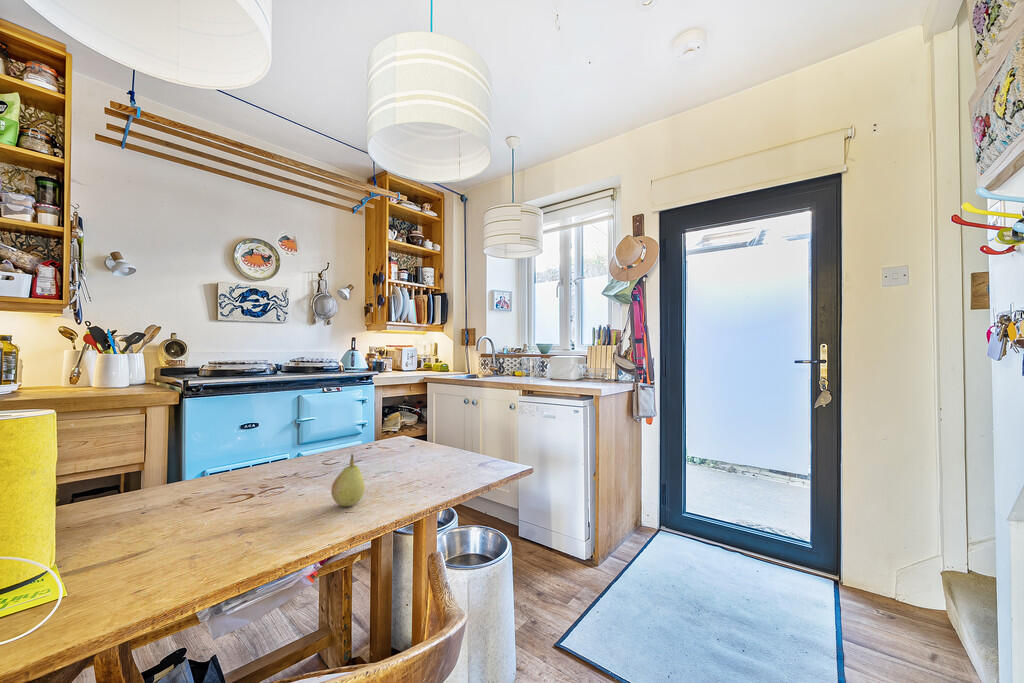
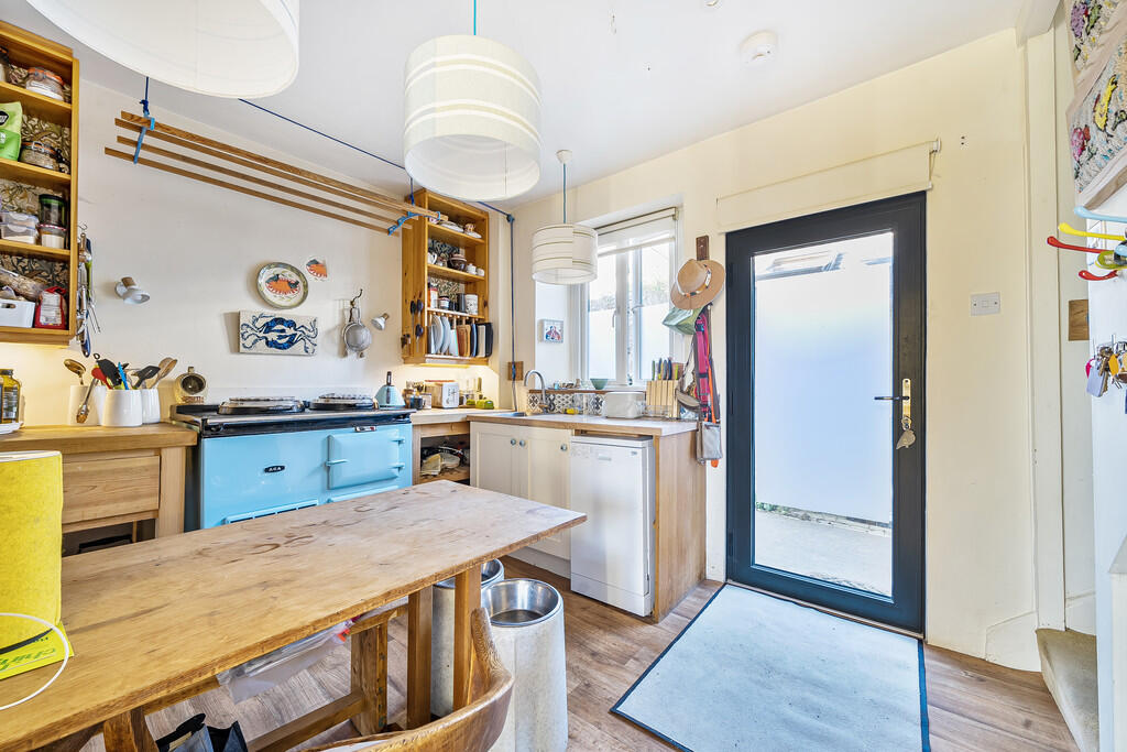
- fruit (348, 479)
